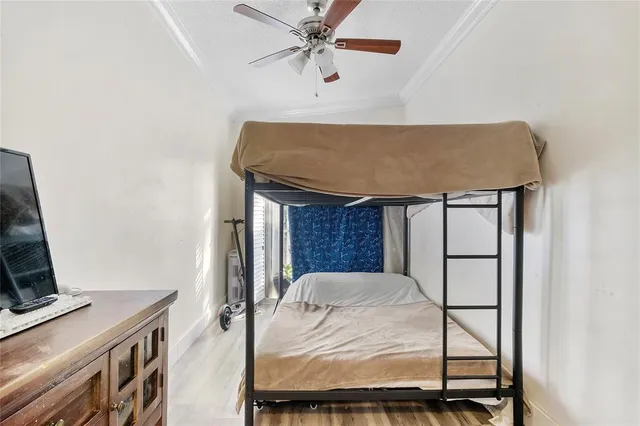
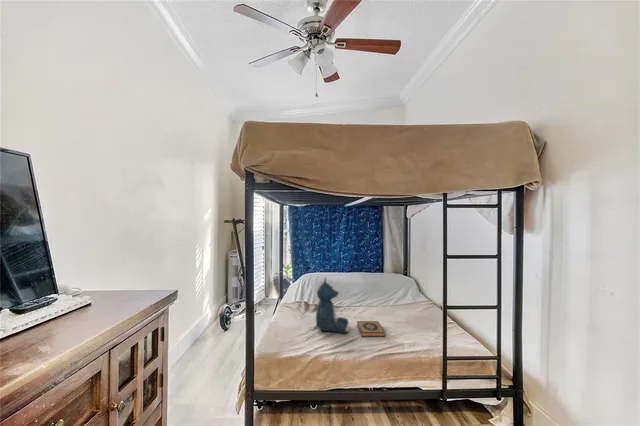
+ teddy bear (332, 304)
+ hardback book (370, 328)
